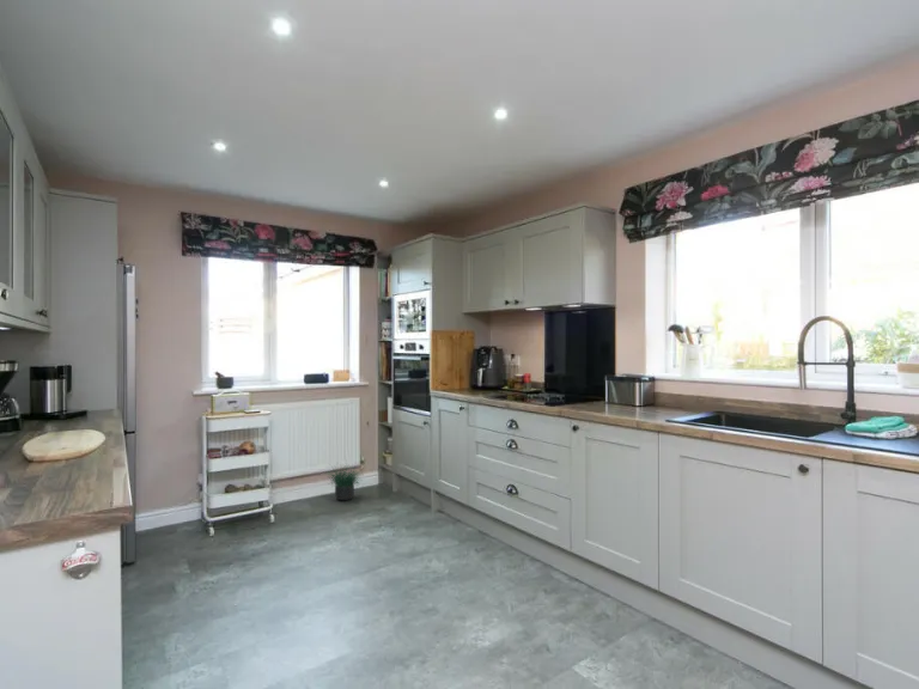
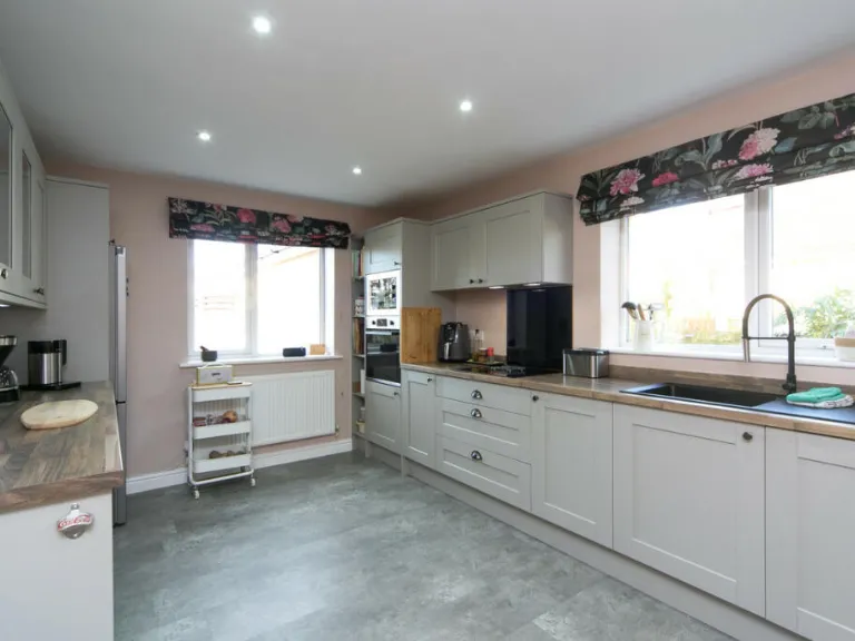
- potted plant (345, 477)
